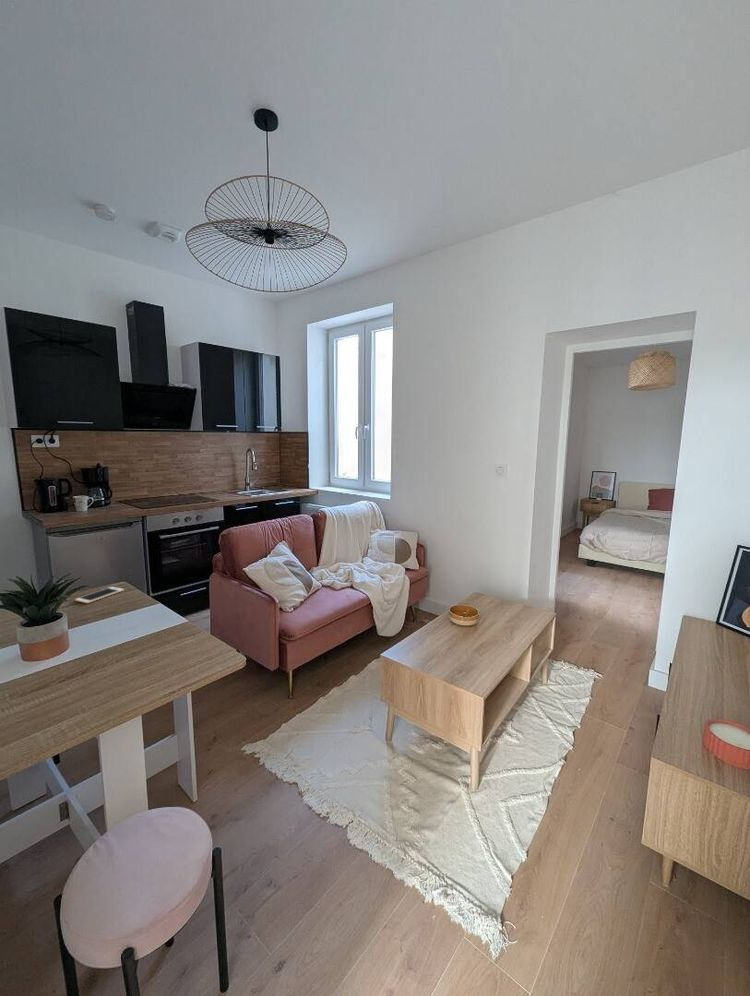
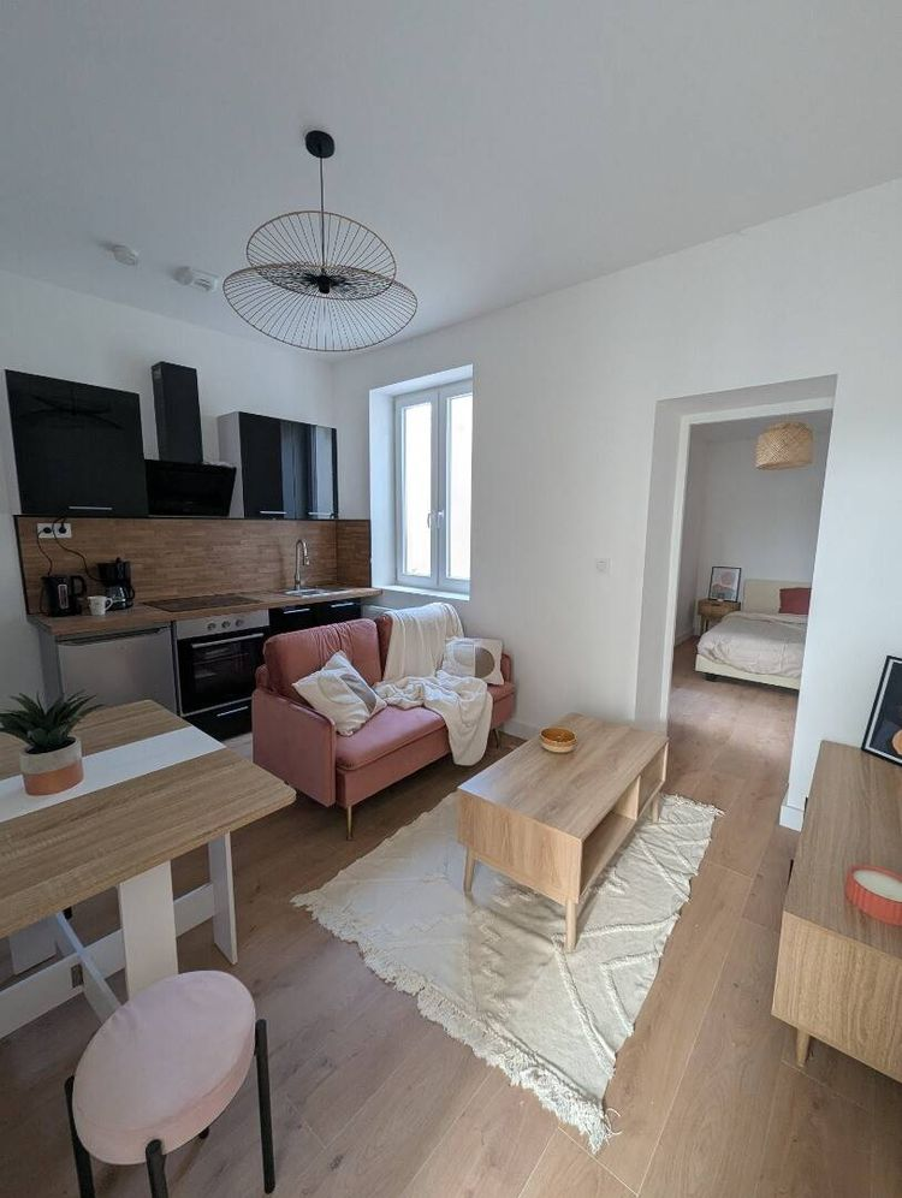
- cell phone (100, 594)
